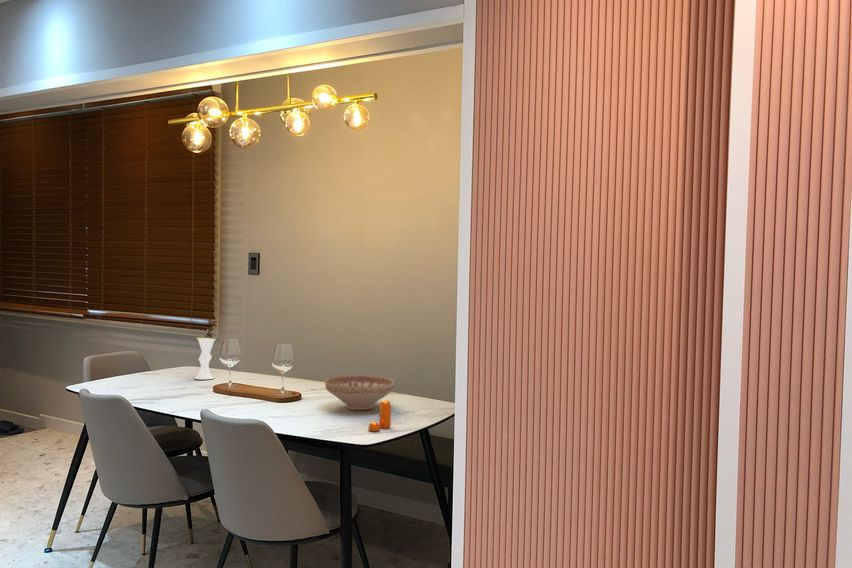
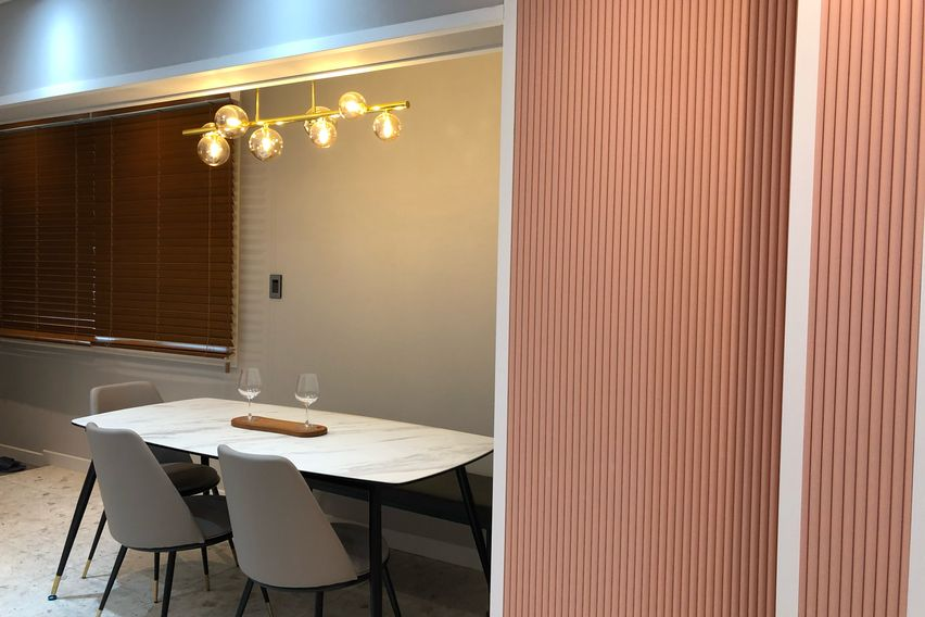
- pepper shaker (380, 414)
- decorative bowl (359, 394)
- vase (205, 352)
